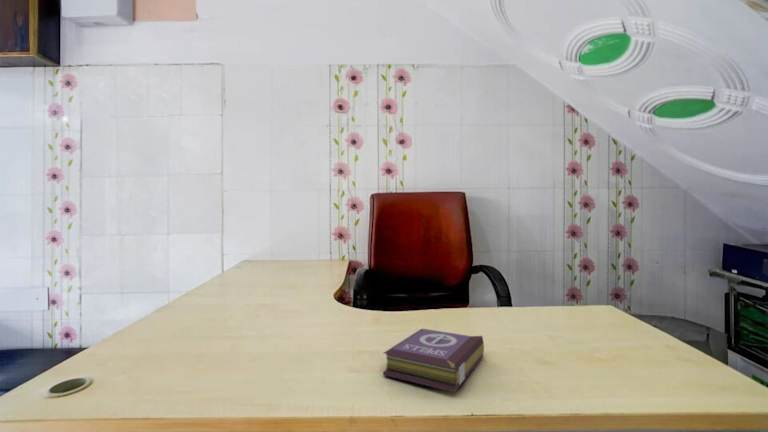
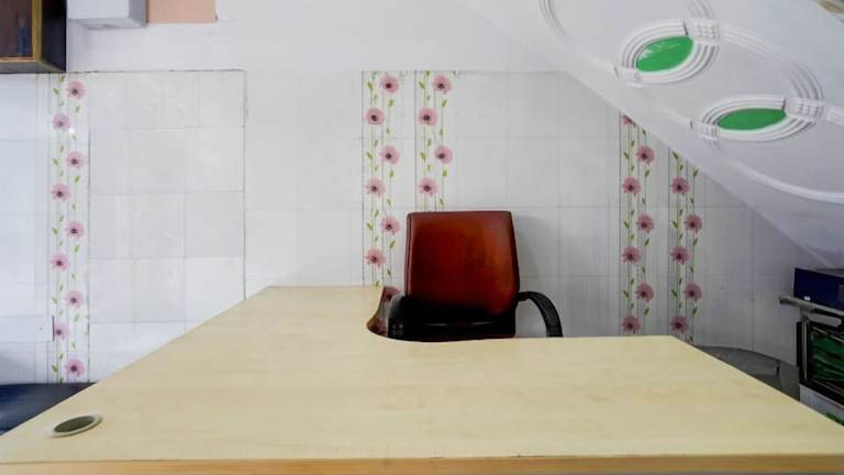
- book (436, 353)
